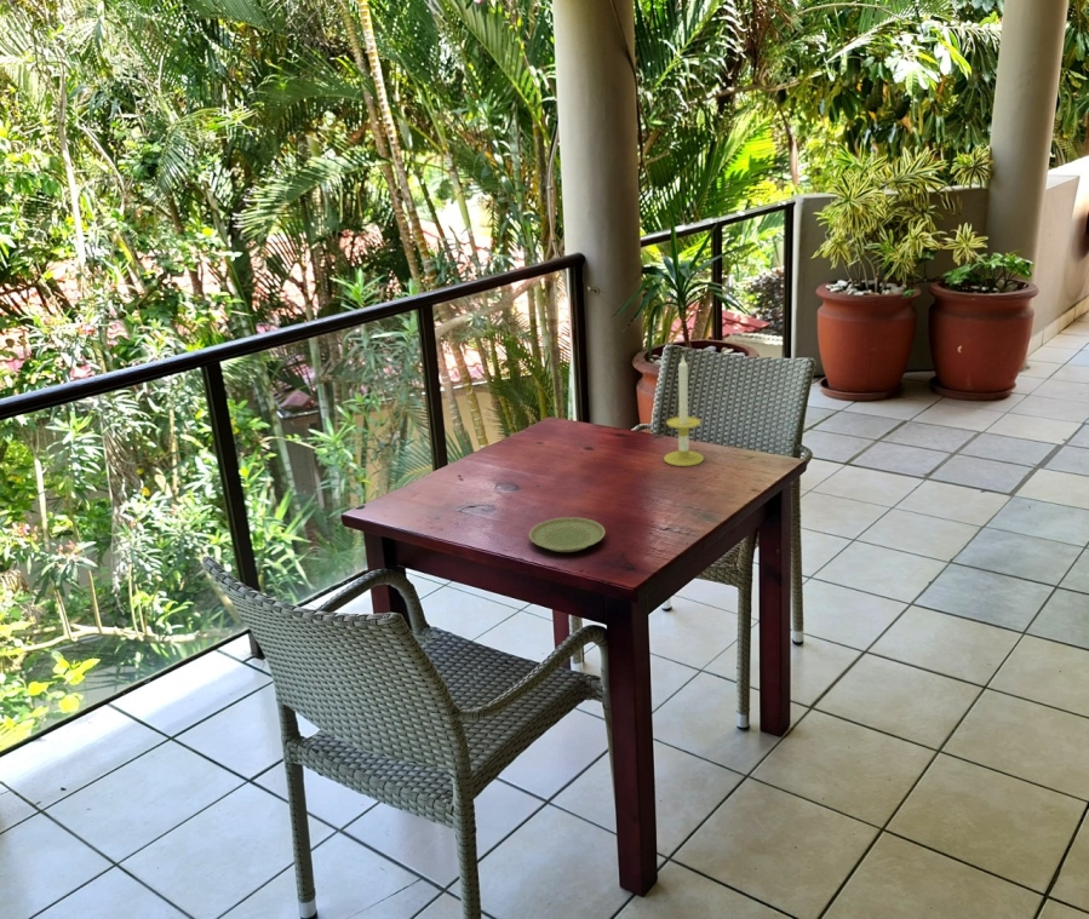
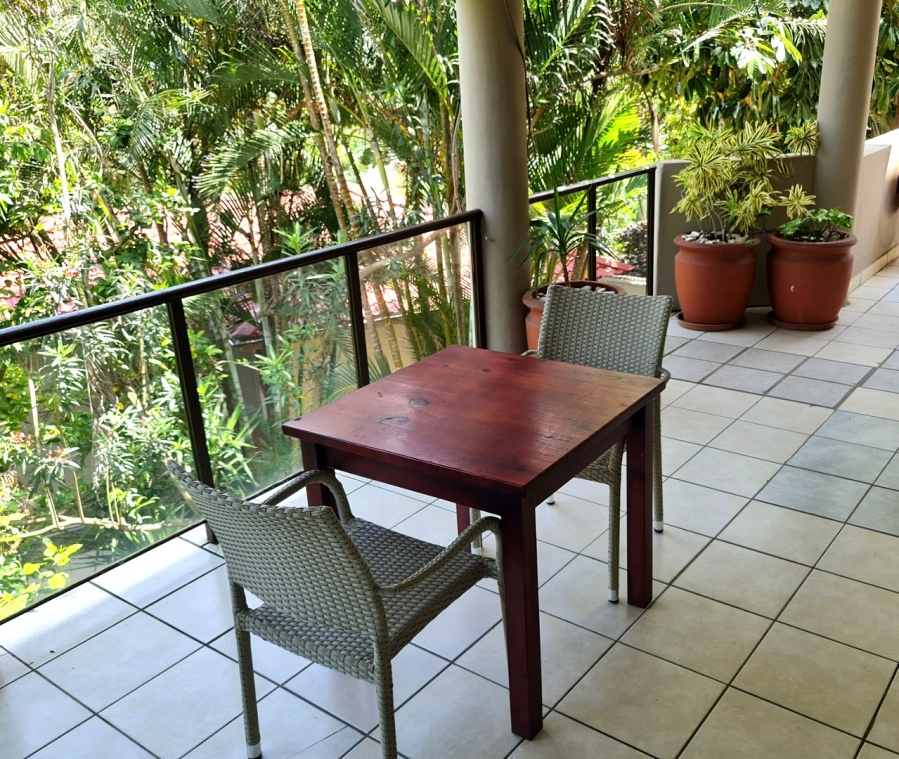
- candle (683, 407)
- plate (567, 536)
